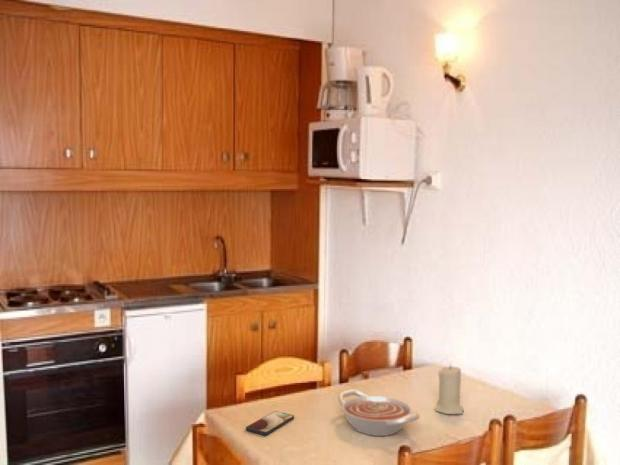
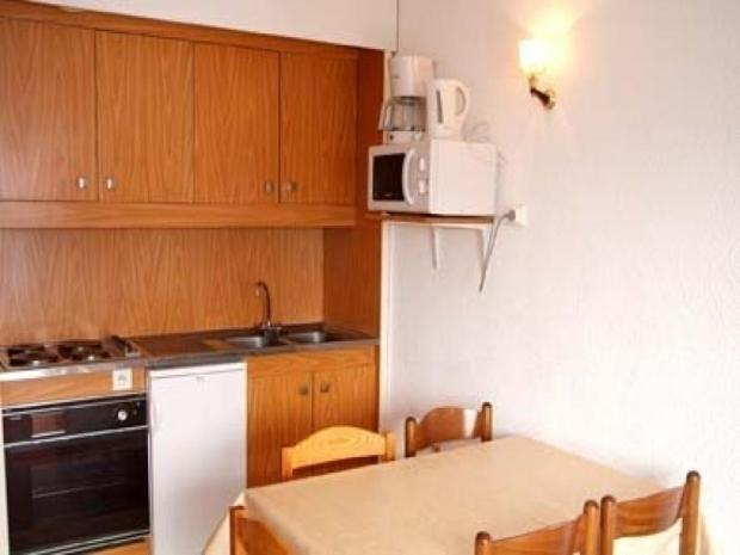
- smartphone (270, 422)
- bowl (376, 414)
- candle (450, 387)
